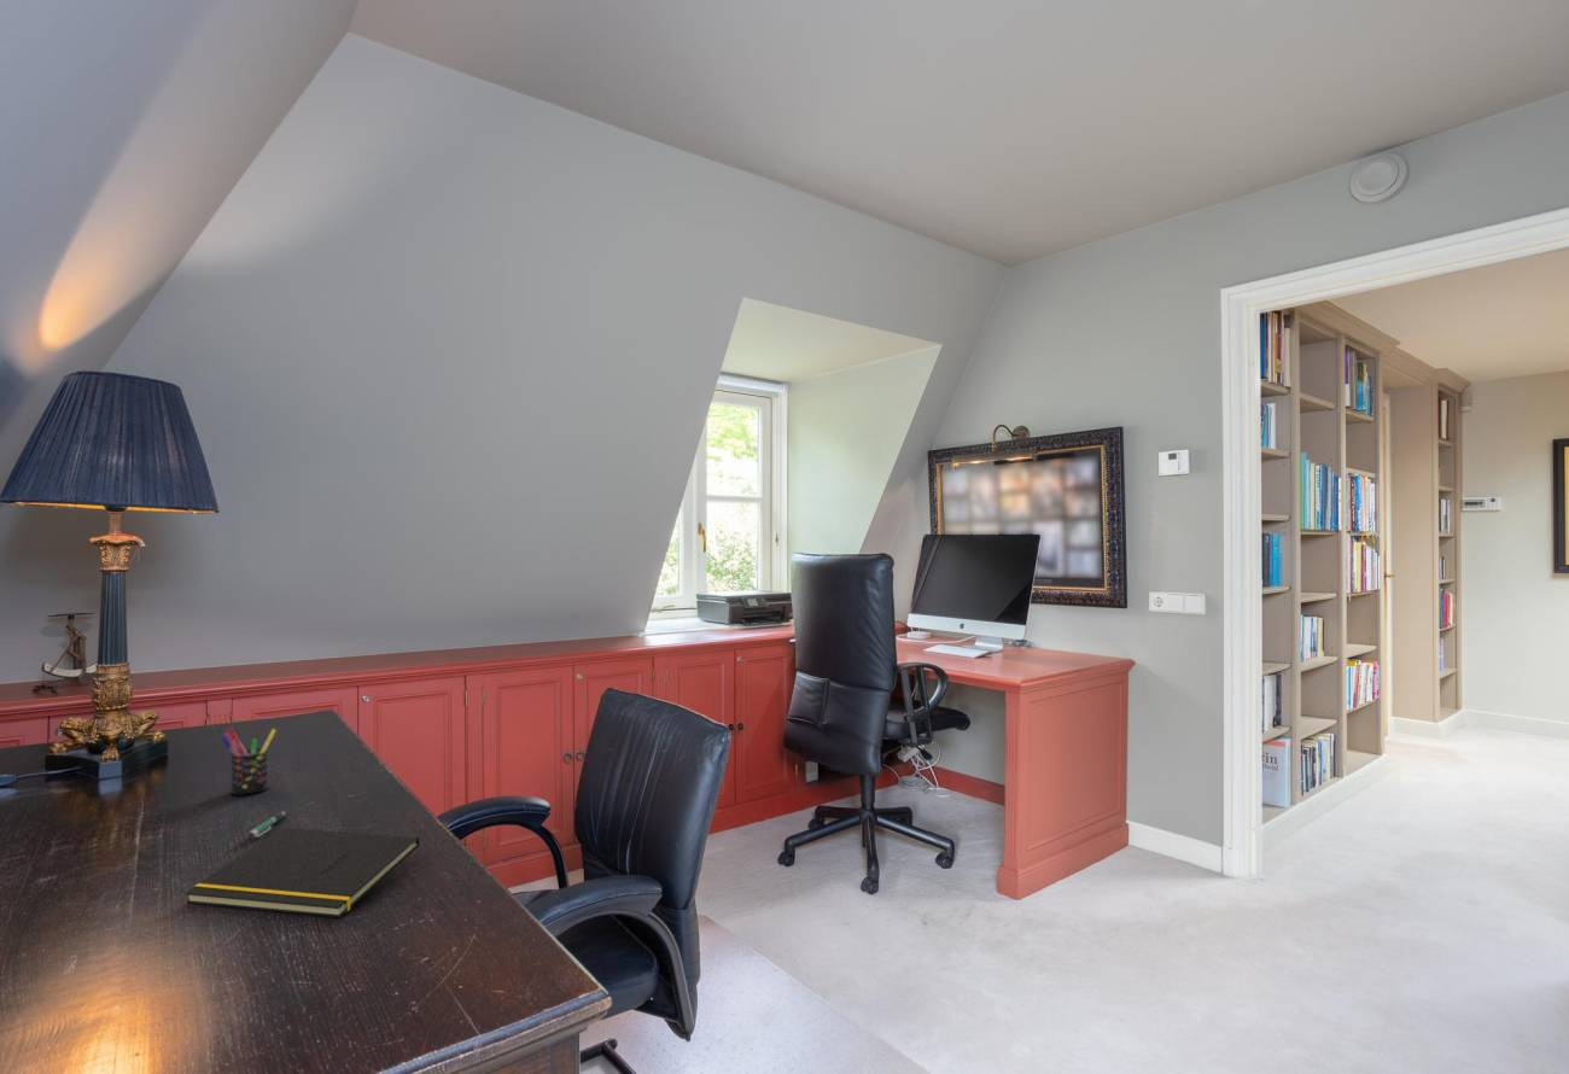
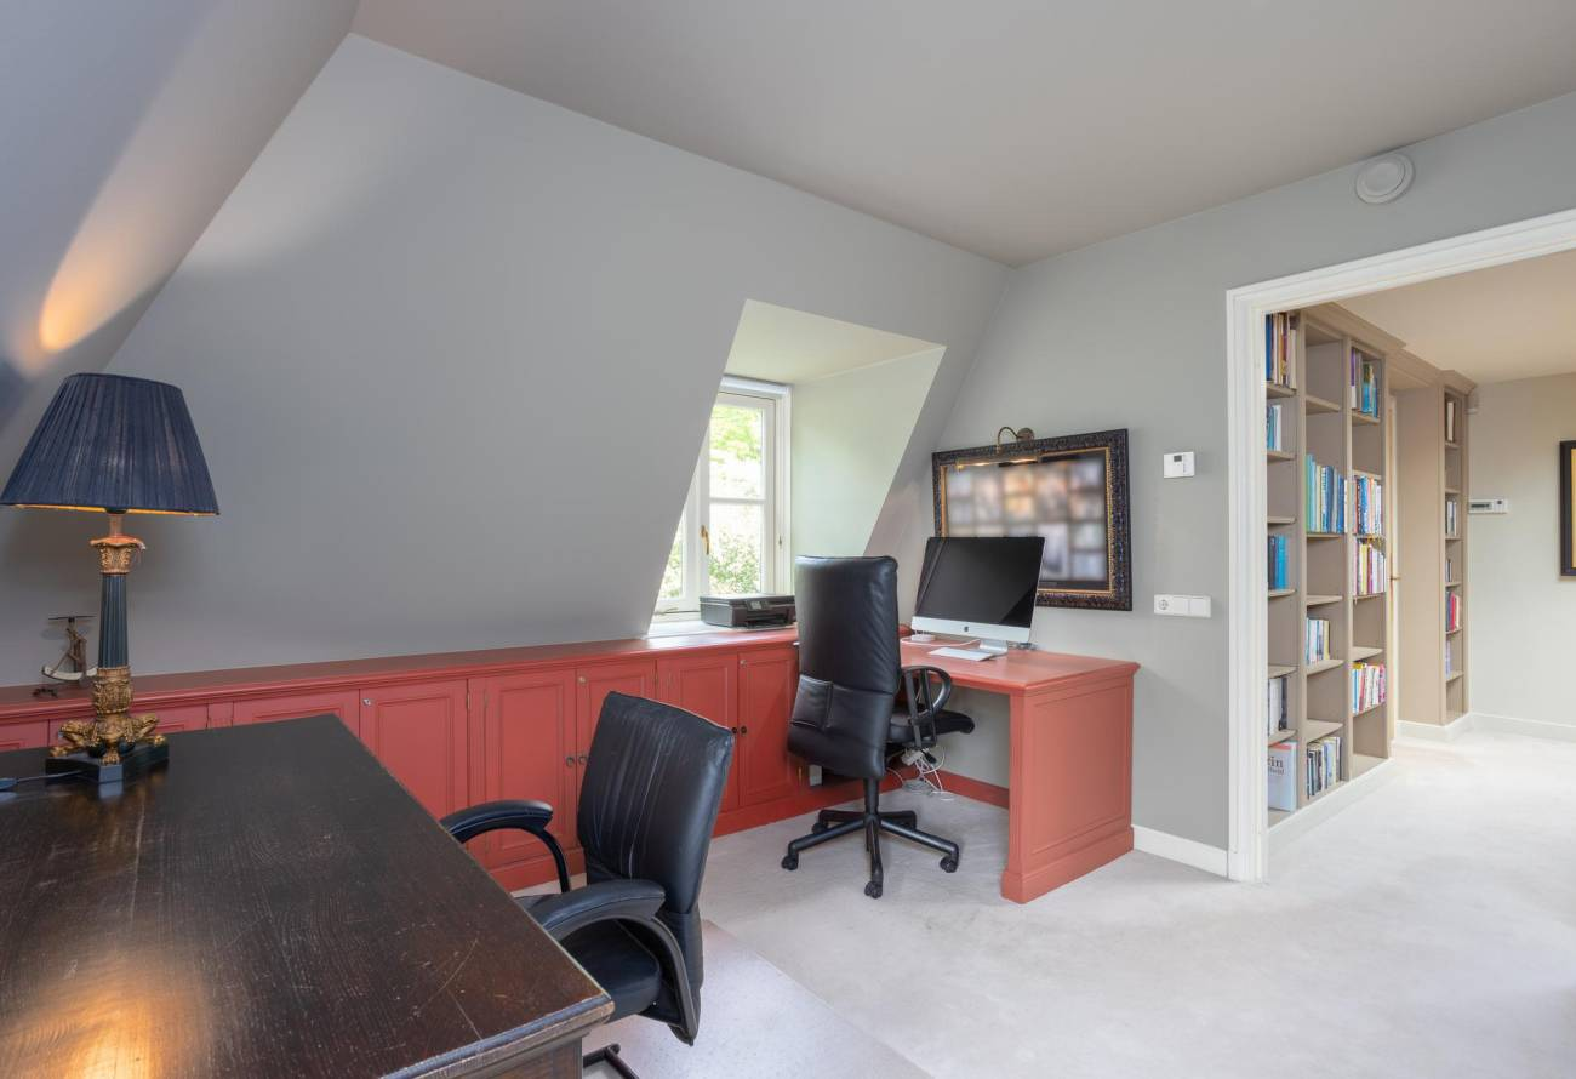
- notepad (308, 868)
- pen holder (247, 758)
- pen (268, 823)
